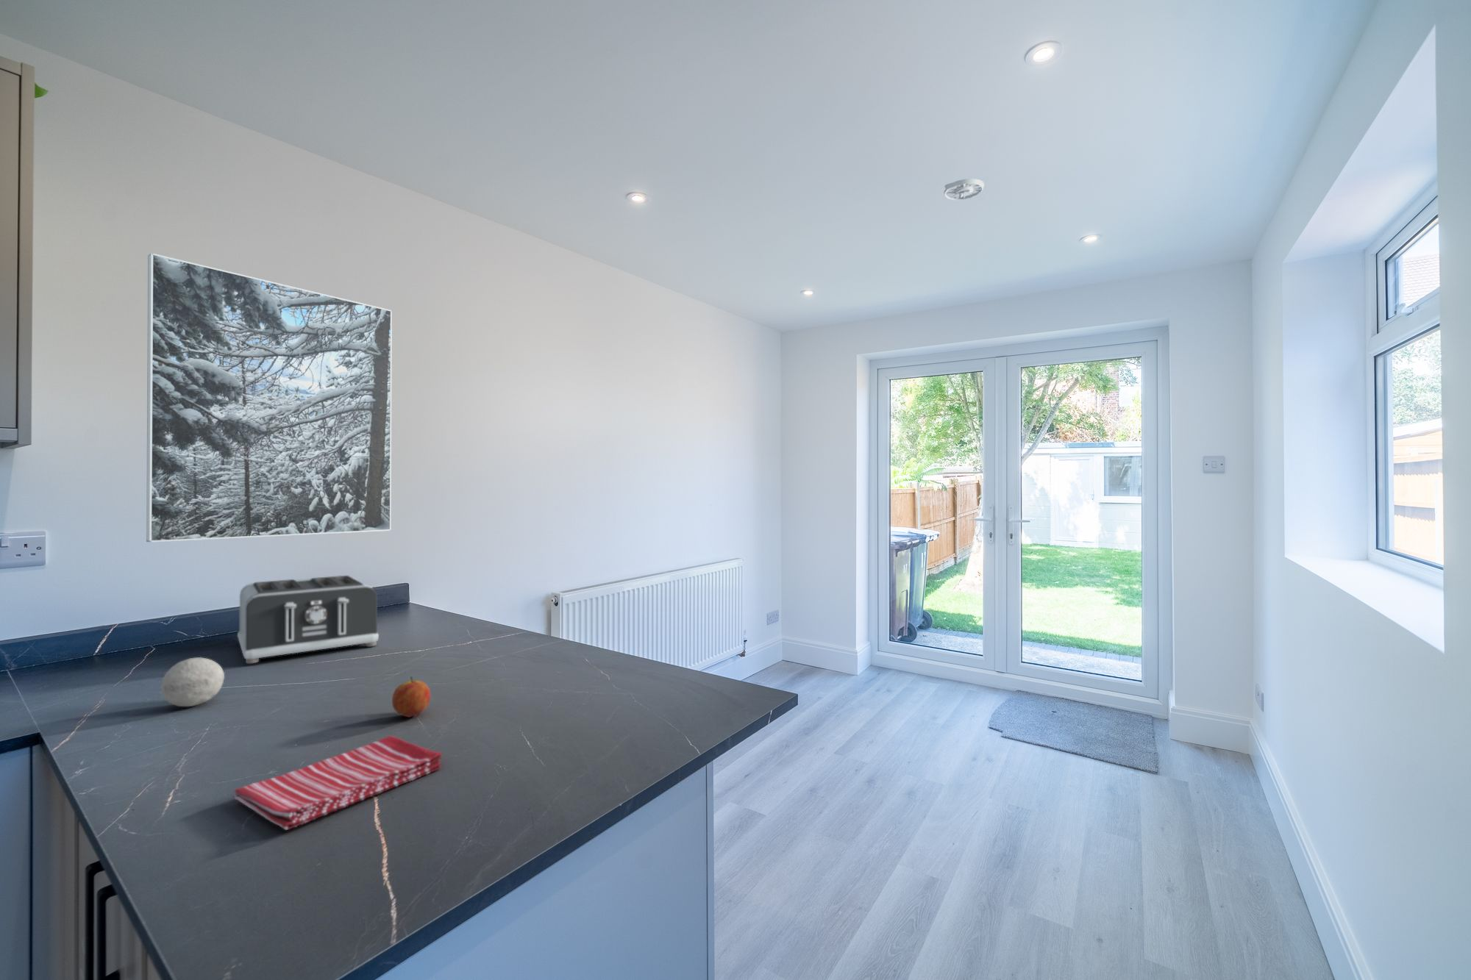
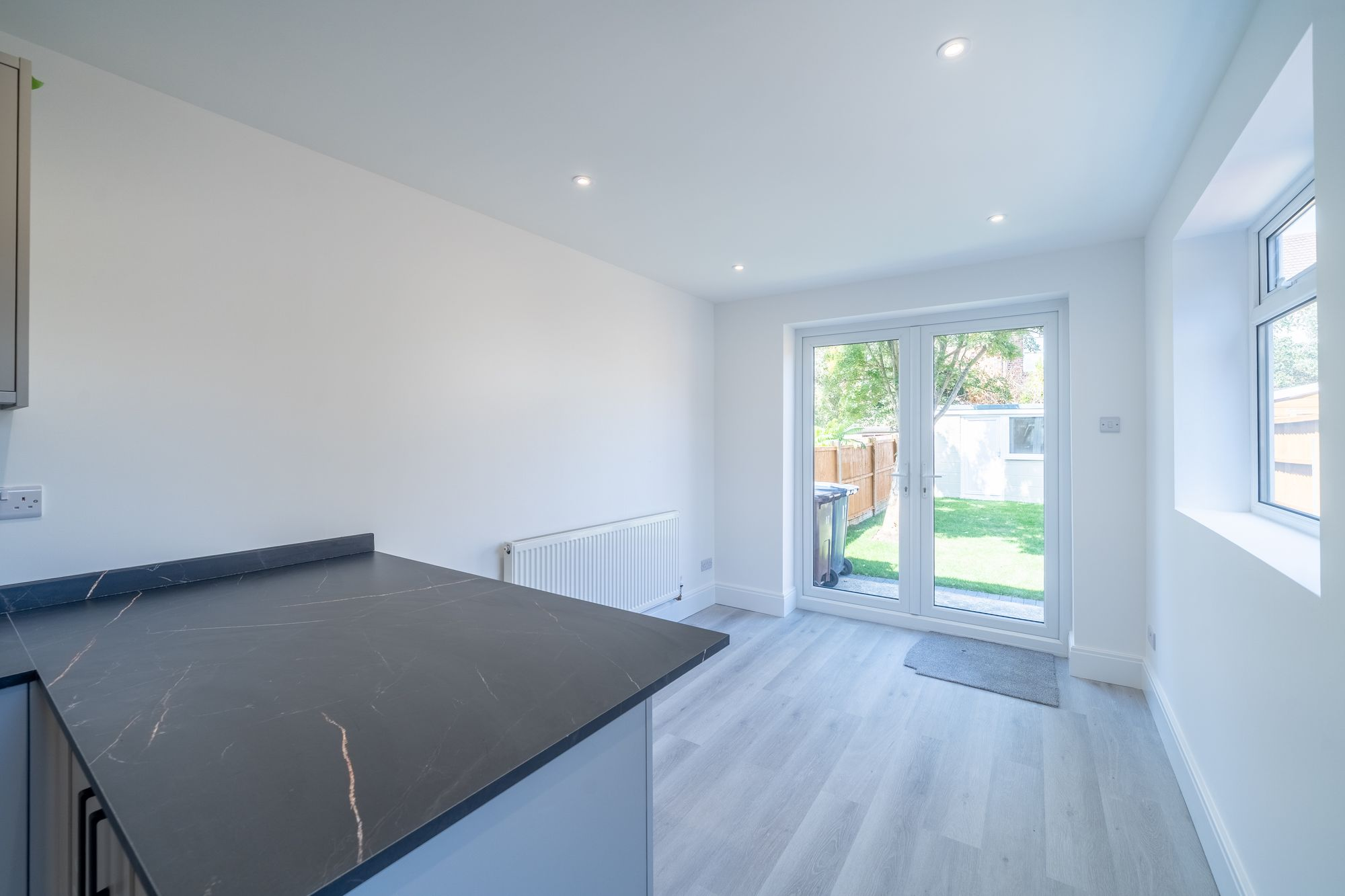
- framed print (284, 410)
- toaster (308, 614)
- fruit (411, 696)
- smoke detector (964, 191)
- decorative ball (194, 680)
- dish towel (345, 774)
